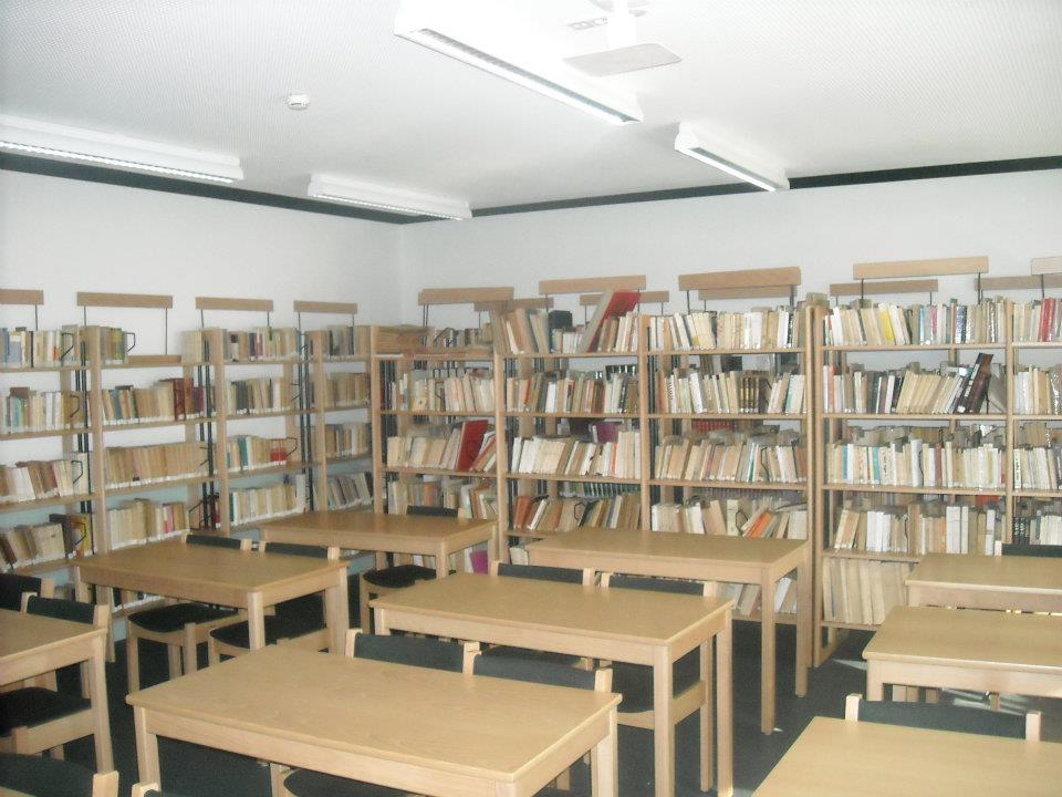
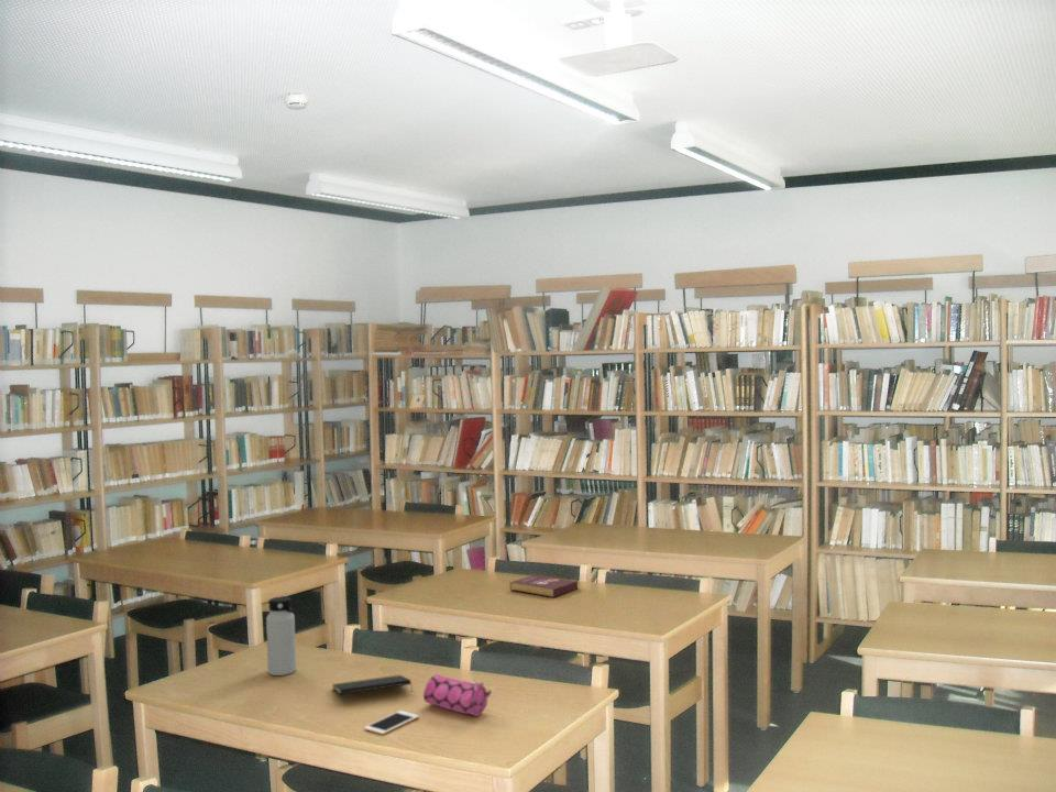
+ notepad (371, 683)
+ cell phone (392, 722)
+ book (543, 585)
+ water bottle (280, 635)
+ pencil case (455, 693)
